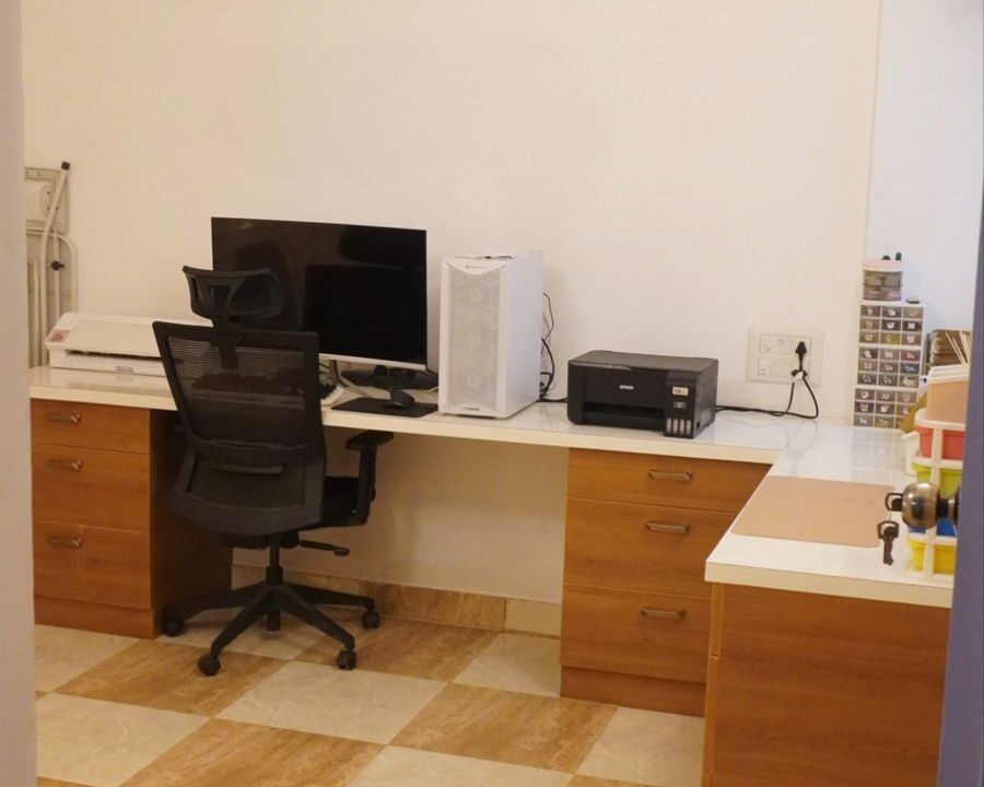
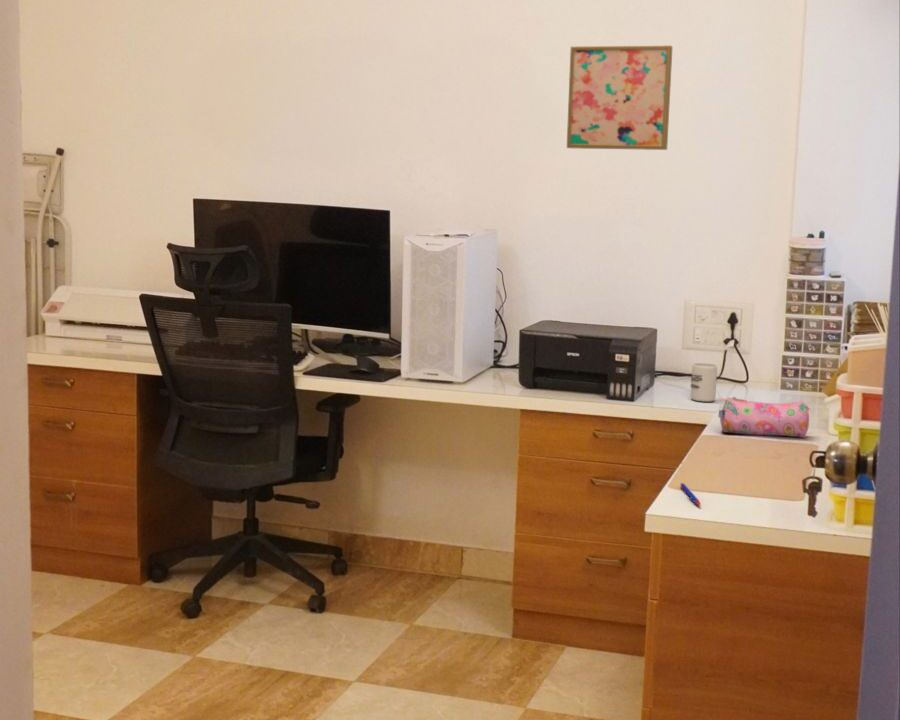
+ wall art (618, 98)
+ pen (690, 494)
+ cup (703, 382)
+ pencil case (763, 417)
